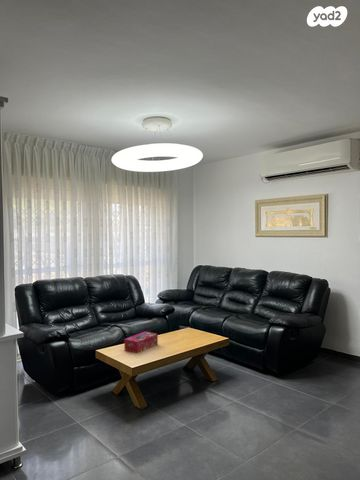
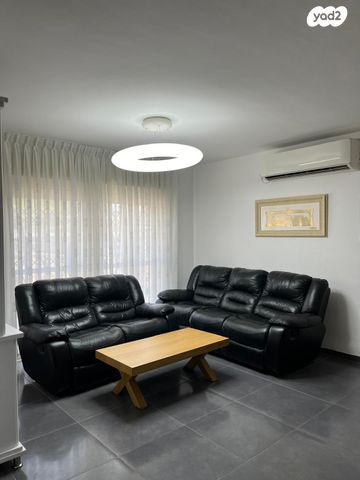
- tissue box (141, 341)
